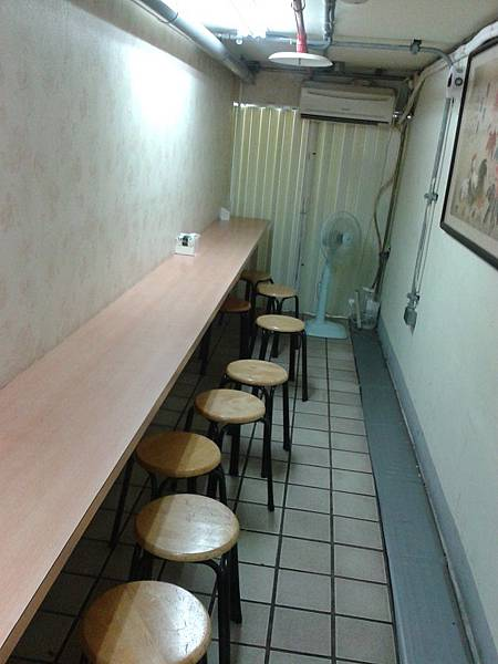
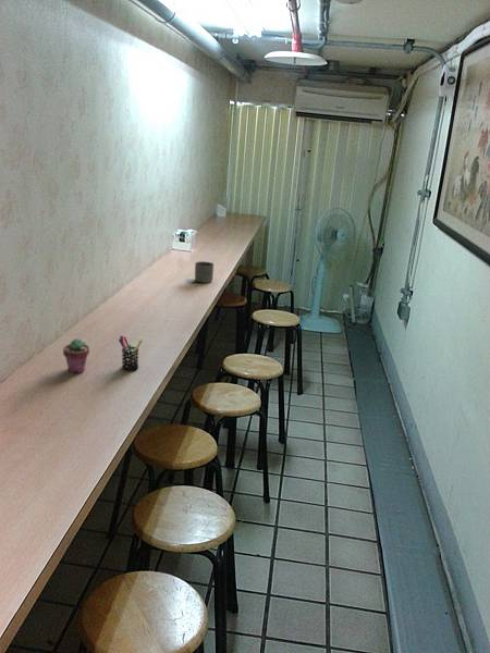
+ potted succulent (76, 354)
+ mug (205, 271)
+ pen holder (128, 353)
